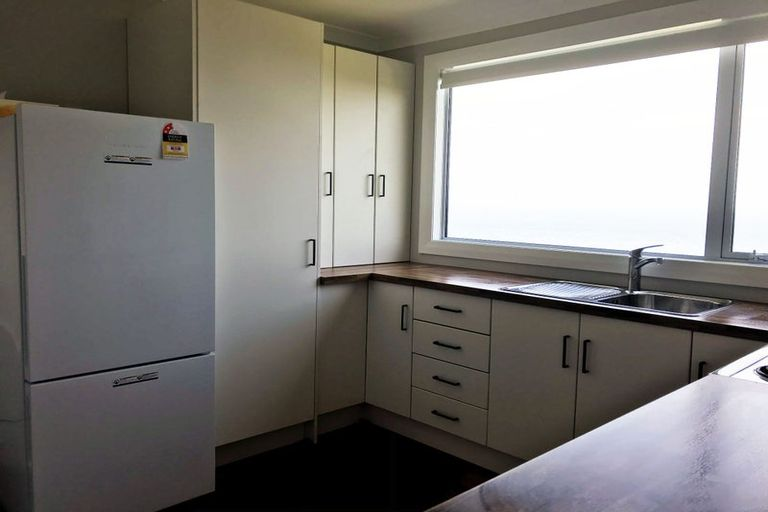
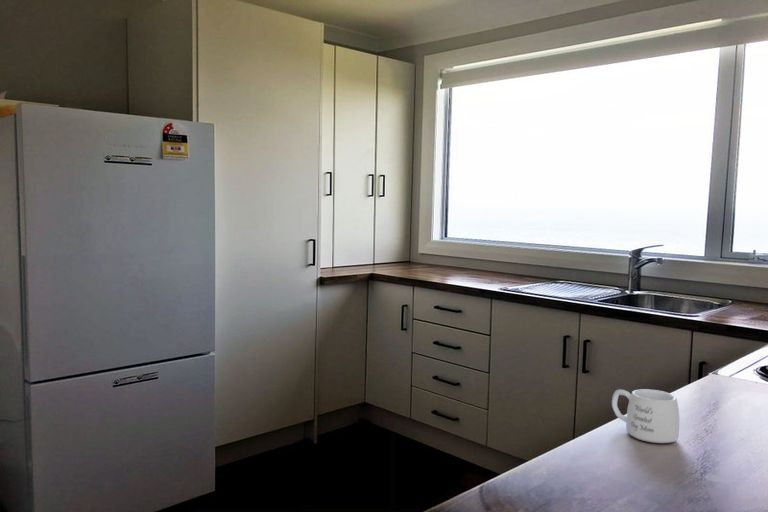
+ mug (643, 412)
